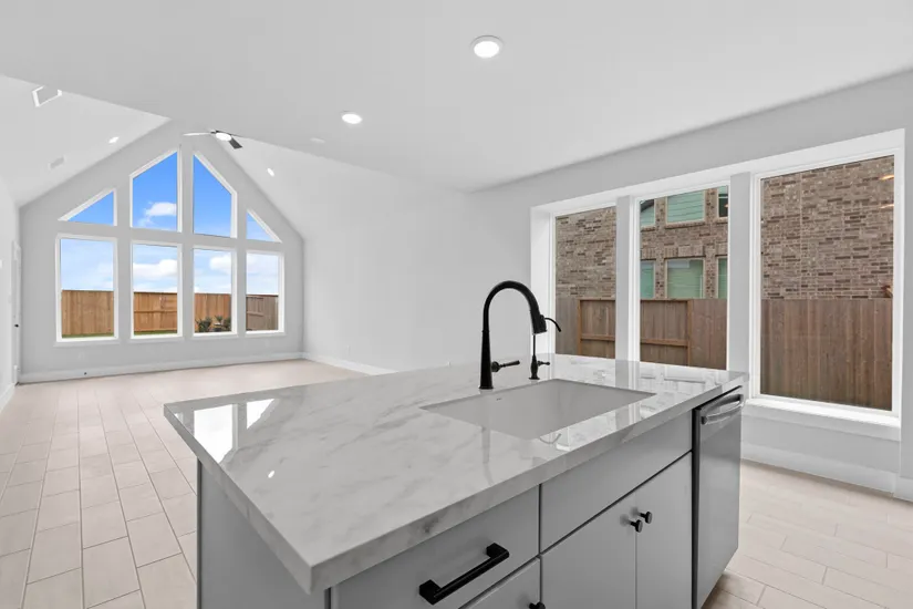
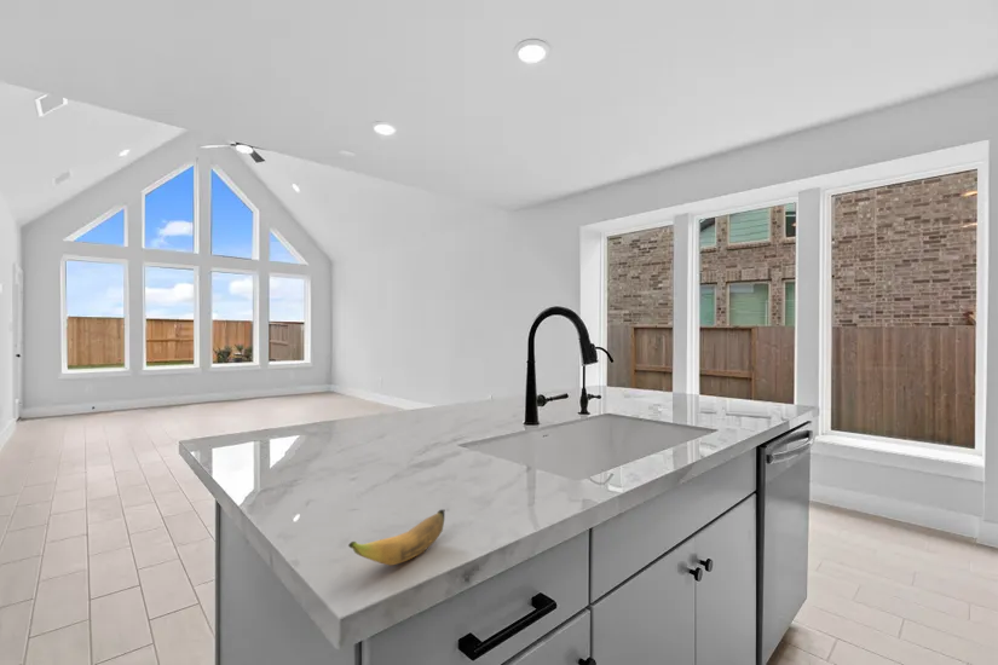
+ banana (402, 537)
